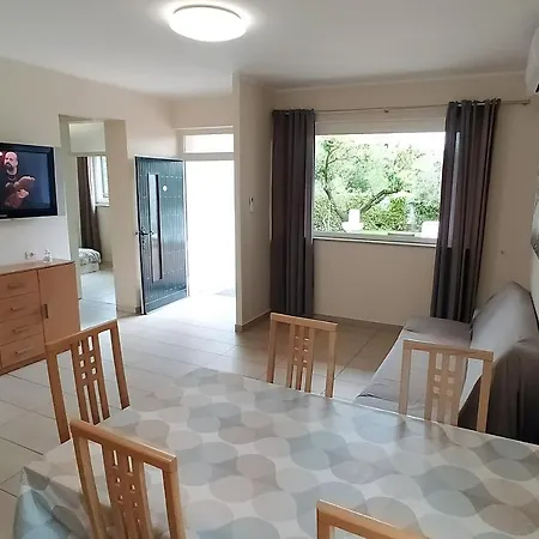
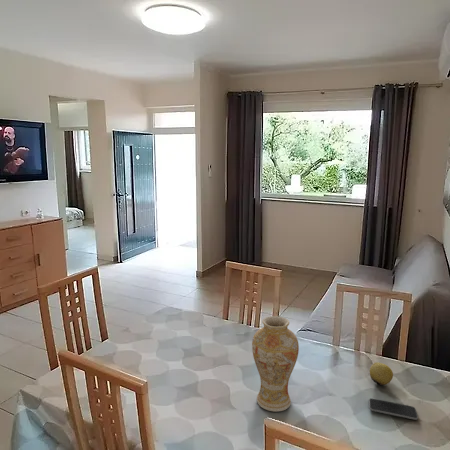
+ smartphone (392, 408)
+ vase (274, 362)
+ fruit (381, 373)
